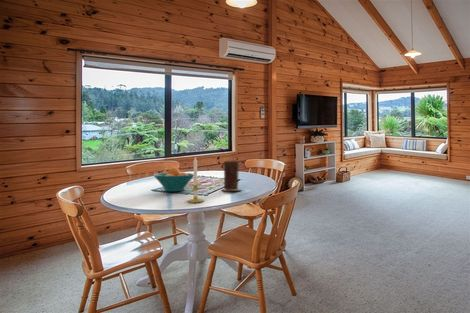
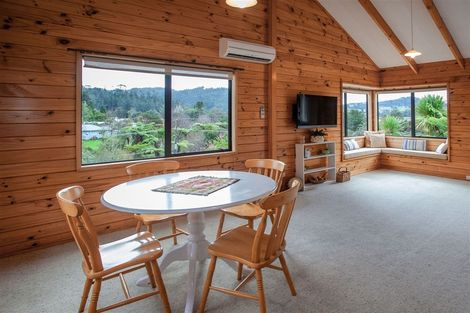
- vase (231, 175)
- fruit bowl (174, 178)
- candle (195, 178)
